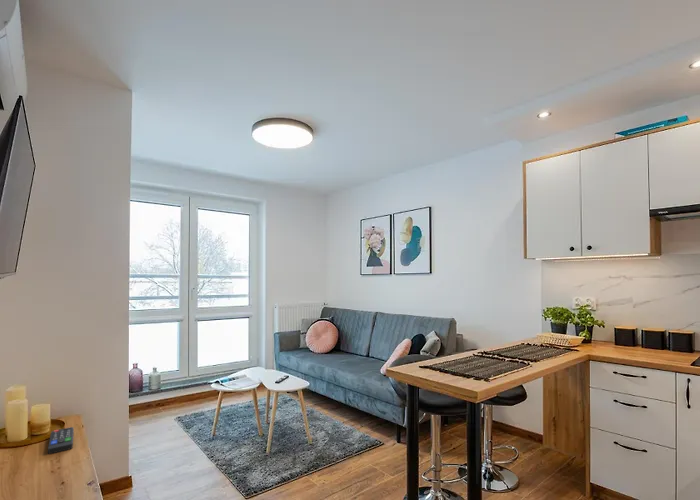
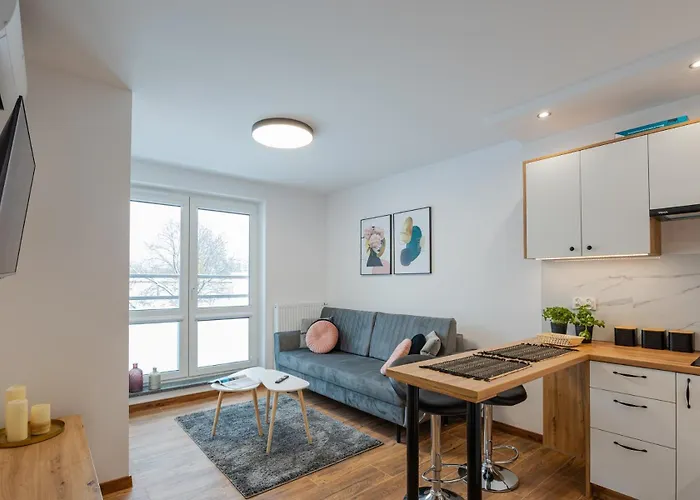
- remote control (61, 439)
